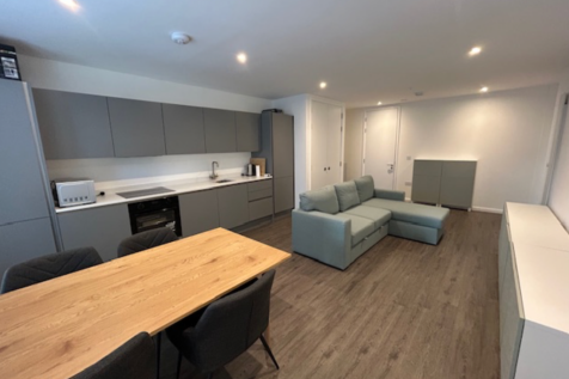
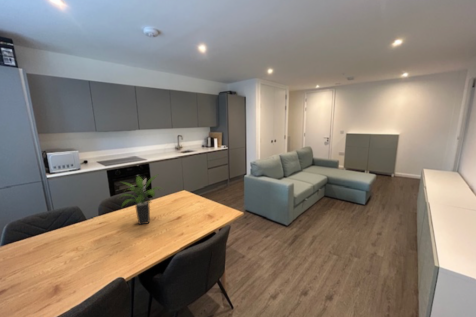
+ potted plant (142, 200)
